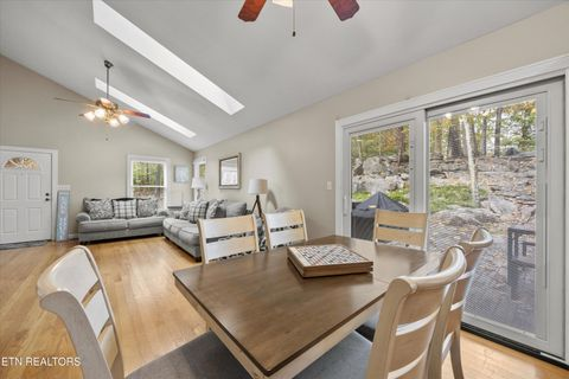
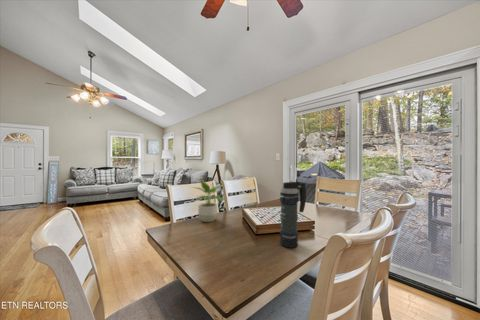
+ potted plant (209, 200)
+ smoke grenade (292, 212)
